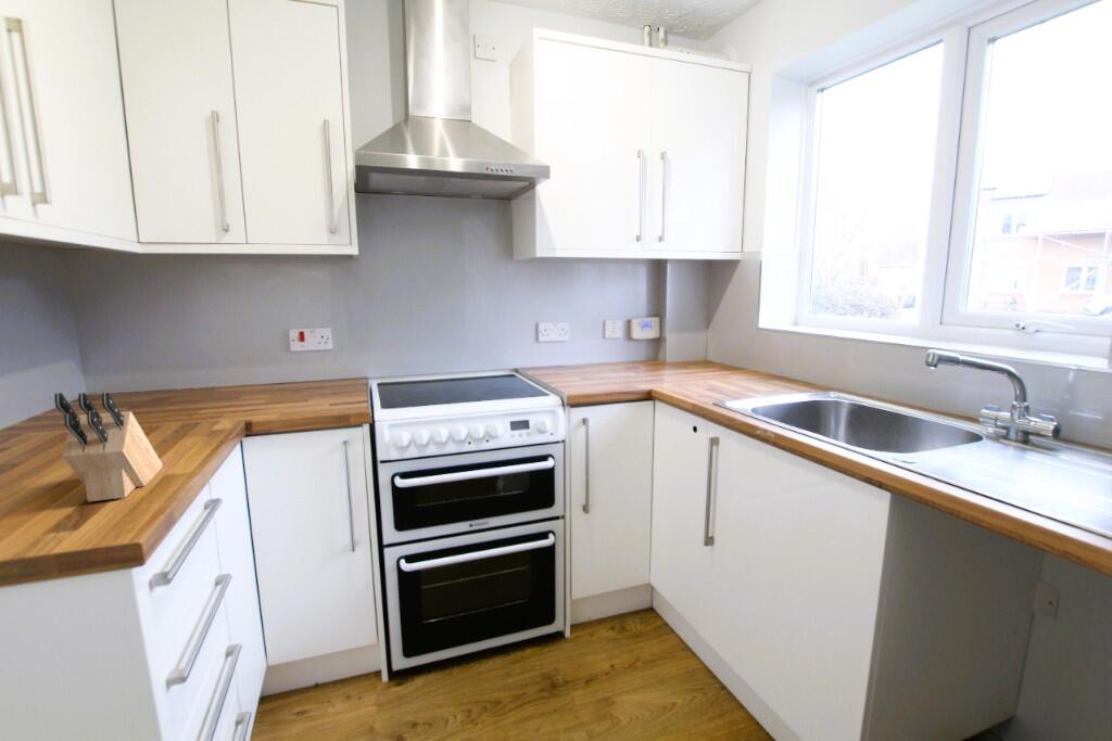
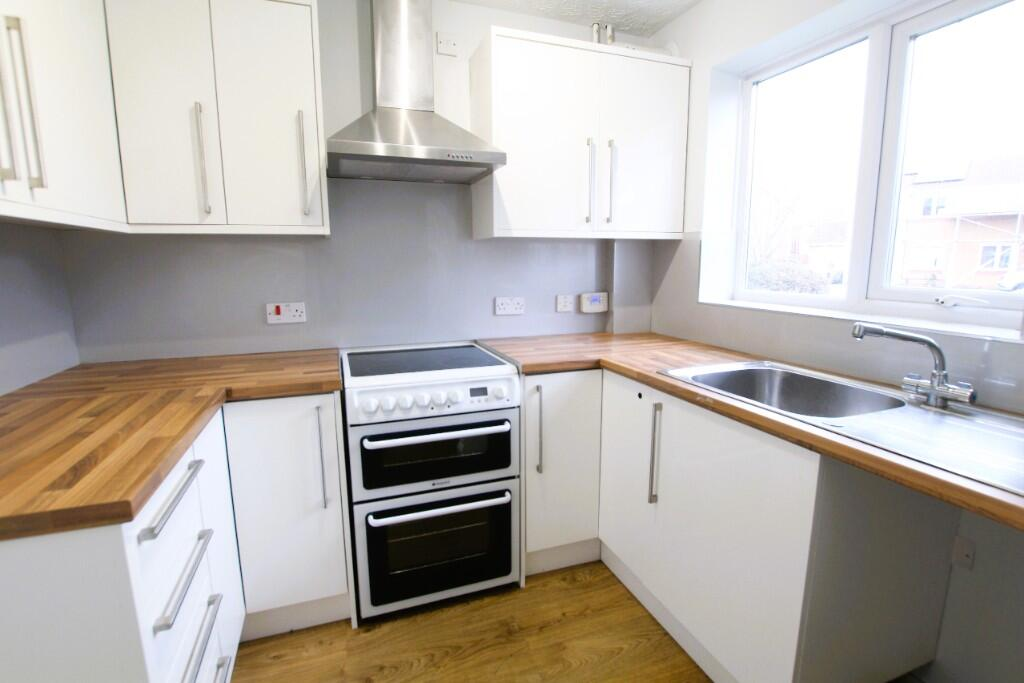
- knife block (111, 436)
